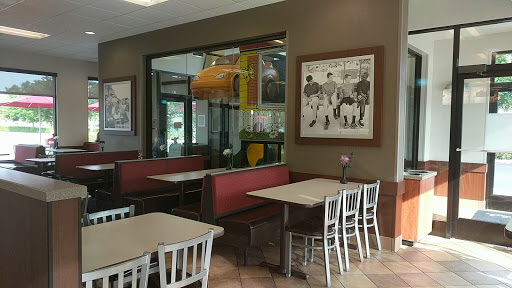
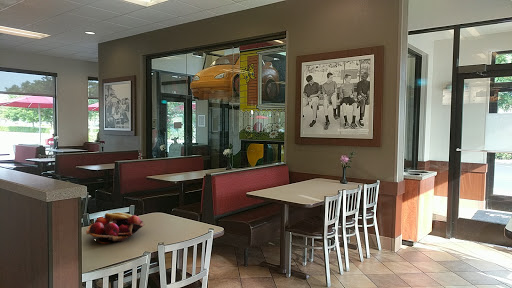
+ fruit basket (115, 225)
